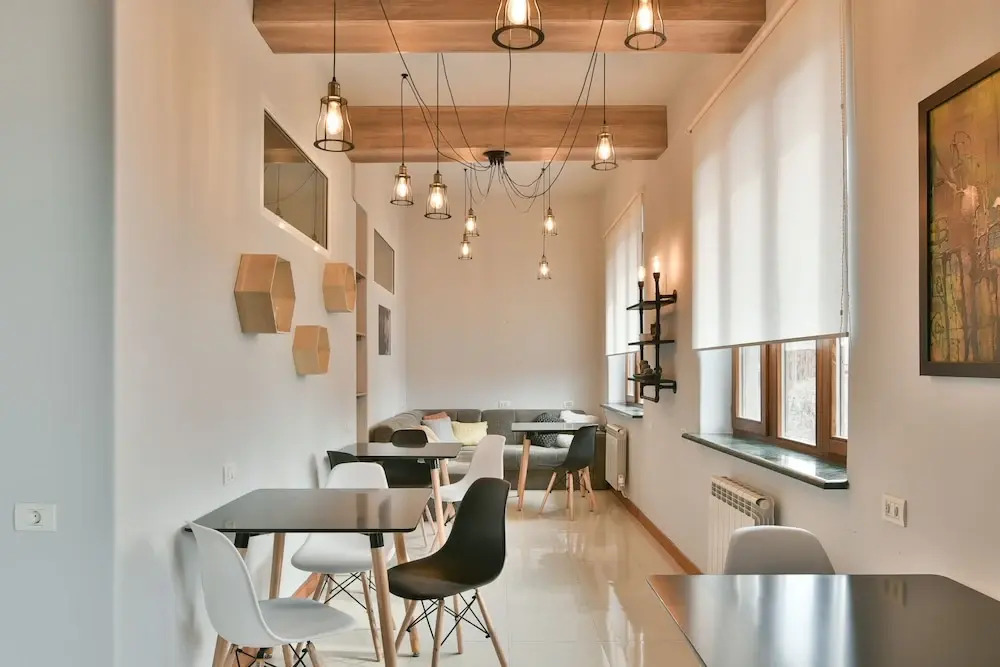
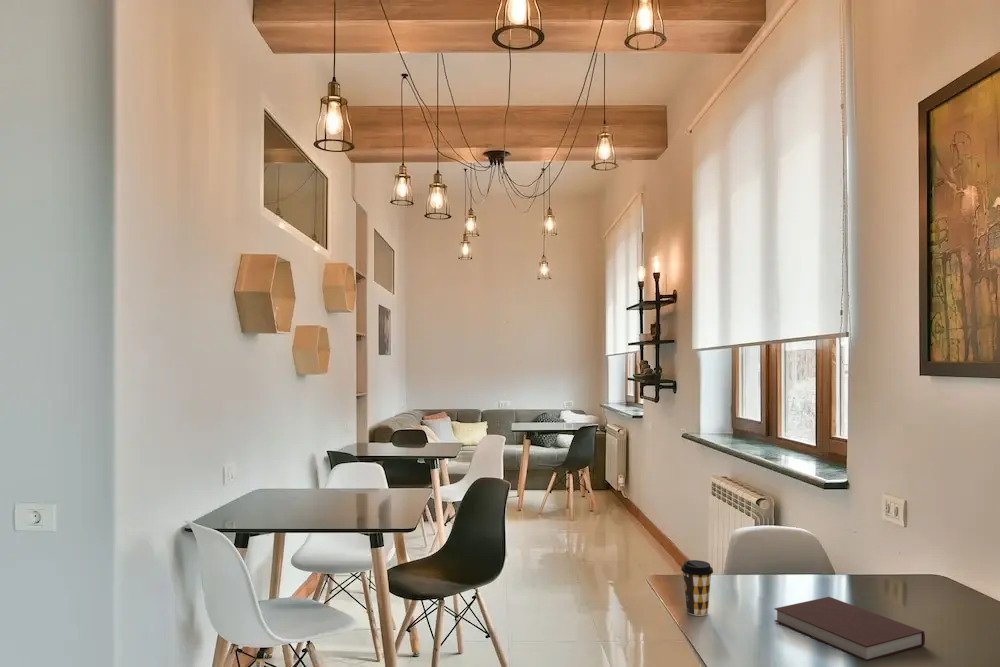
+ notebook (846, 626)
+ coffee cup (697, 588)
